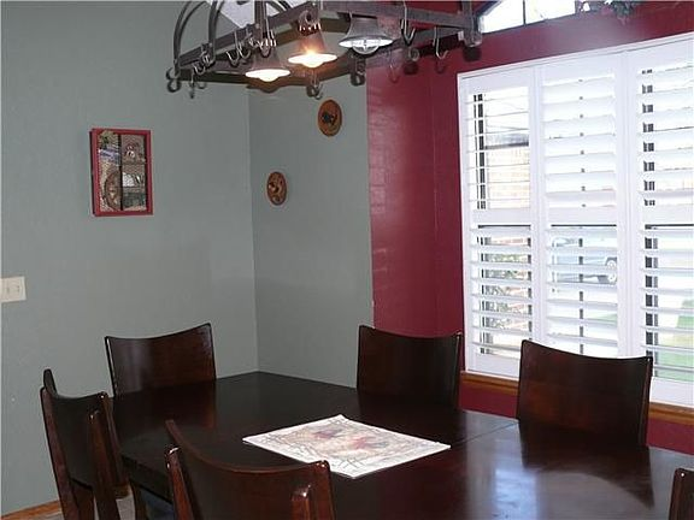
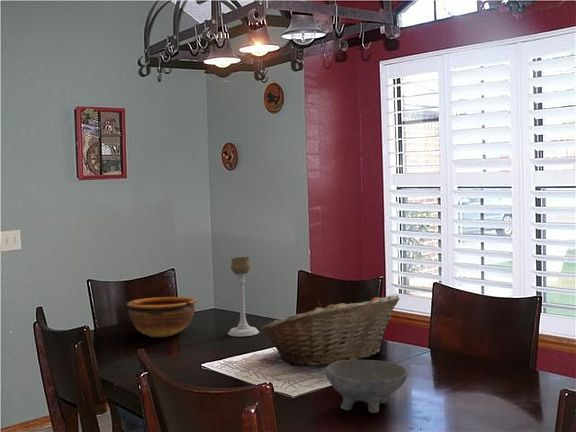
+ bowl (366, 386)
+ fruit basket (332, 325)
+ bowl (162, 317)
+ candle holder (241, 295)
